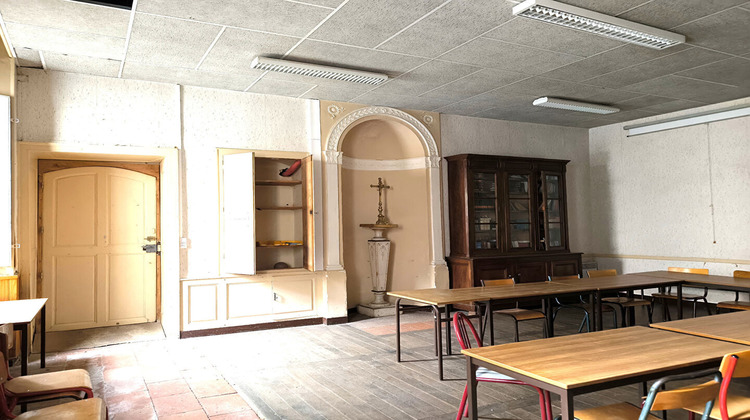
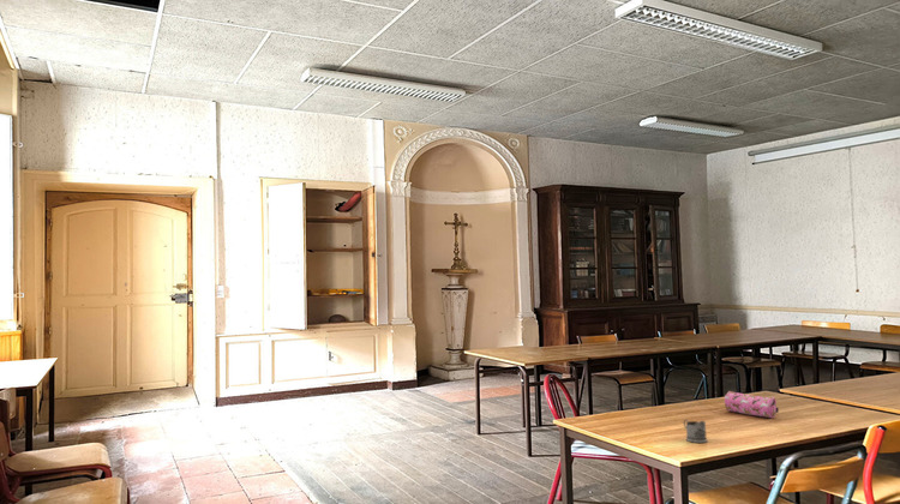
+ pencil case (750, 403)
+ tea glass holder (694, 428)
